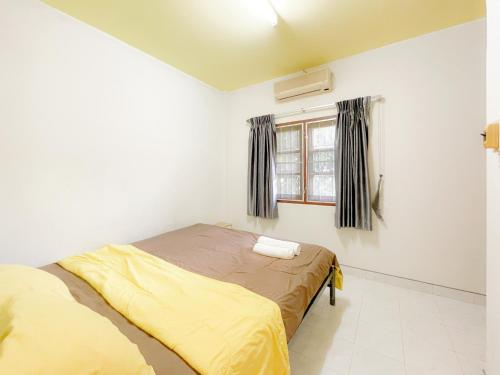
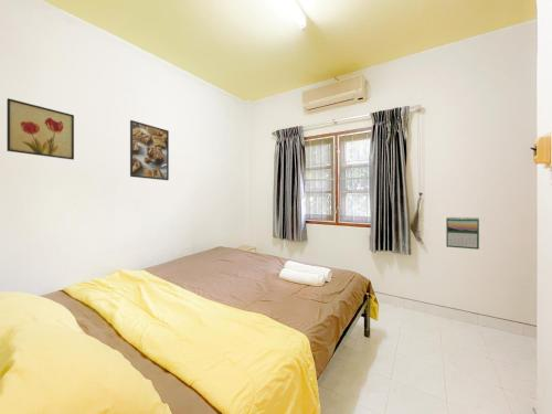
+ wall art (42, 131)
+ calendar (461, 232)
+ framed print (150, 151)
